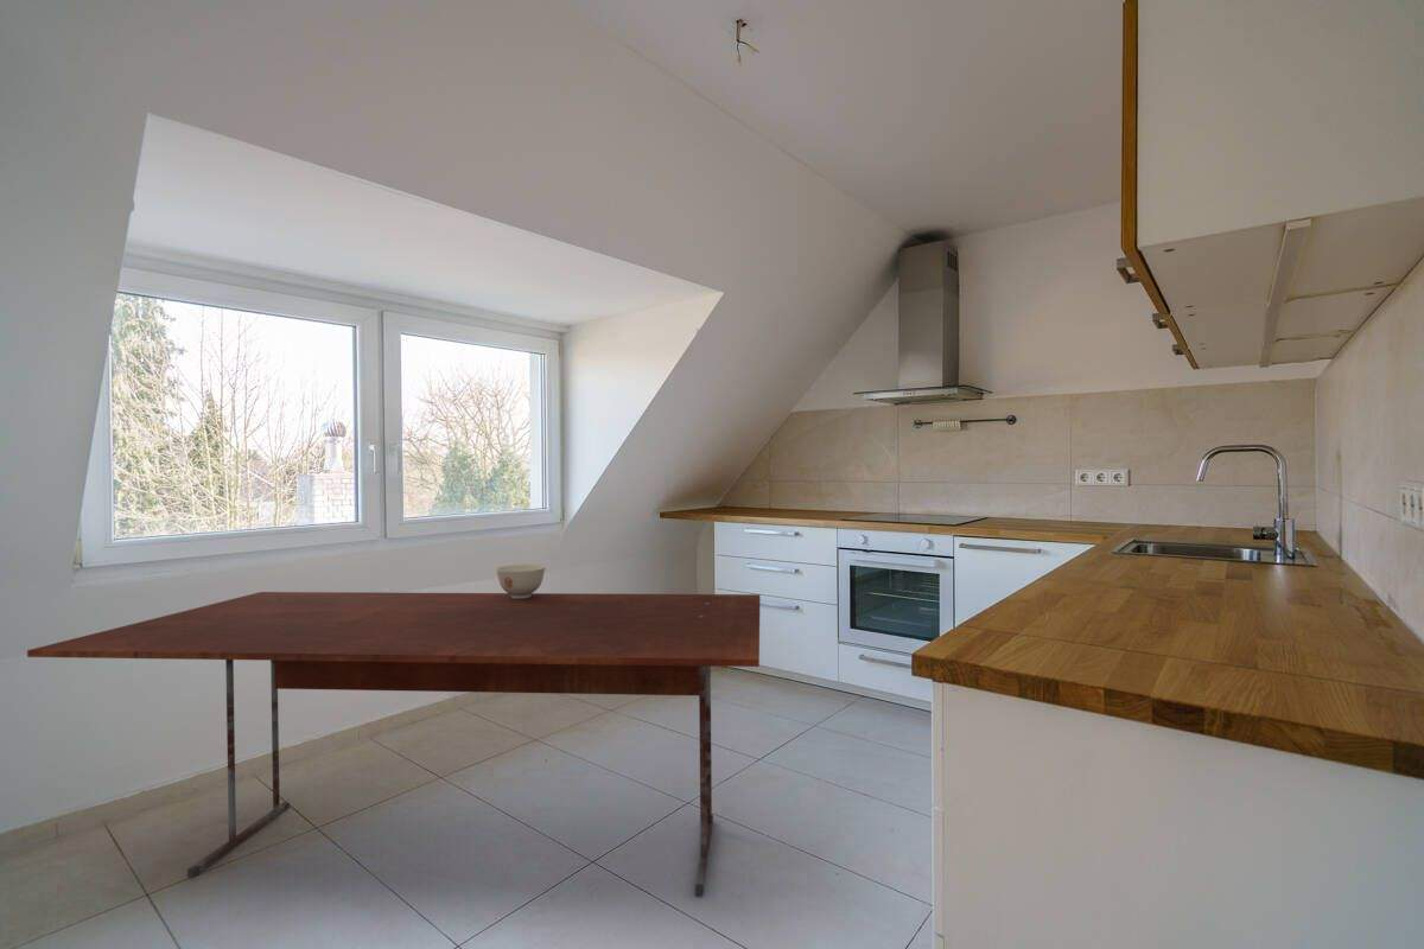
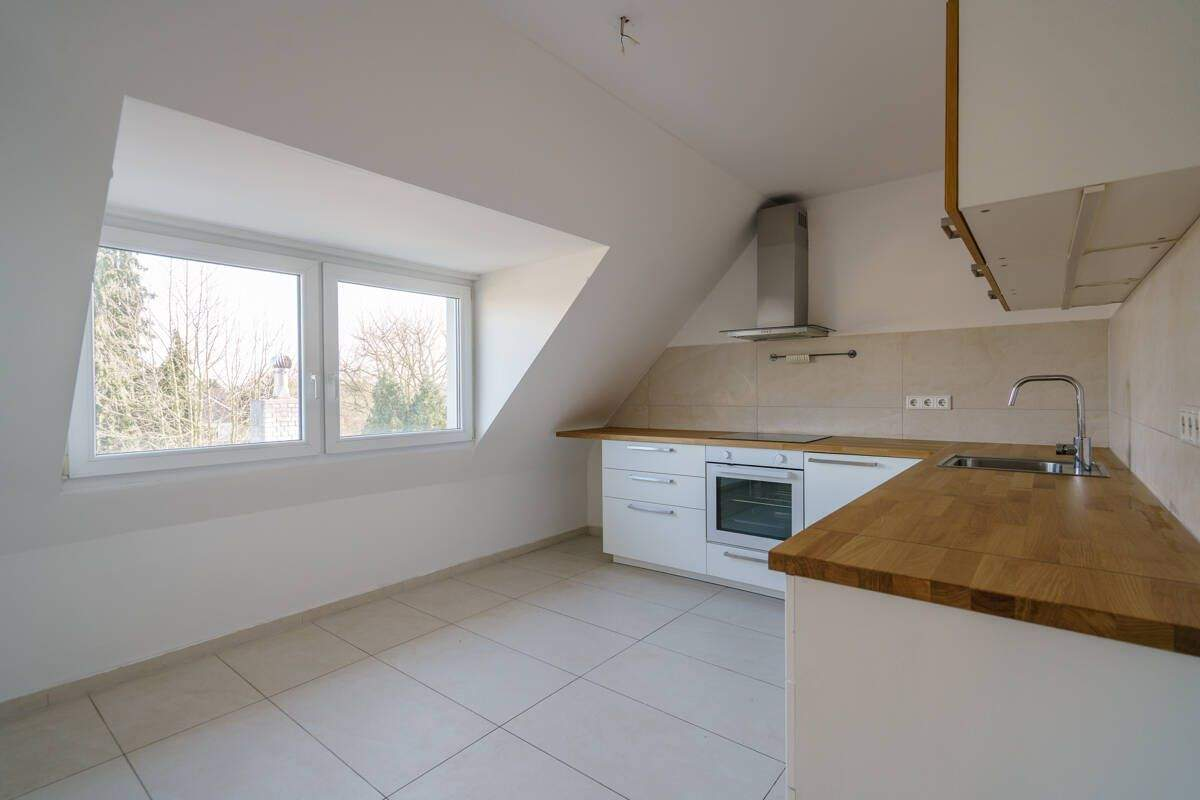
- dining table (454, 690)
- bowl (521, 580)
